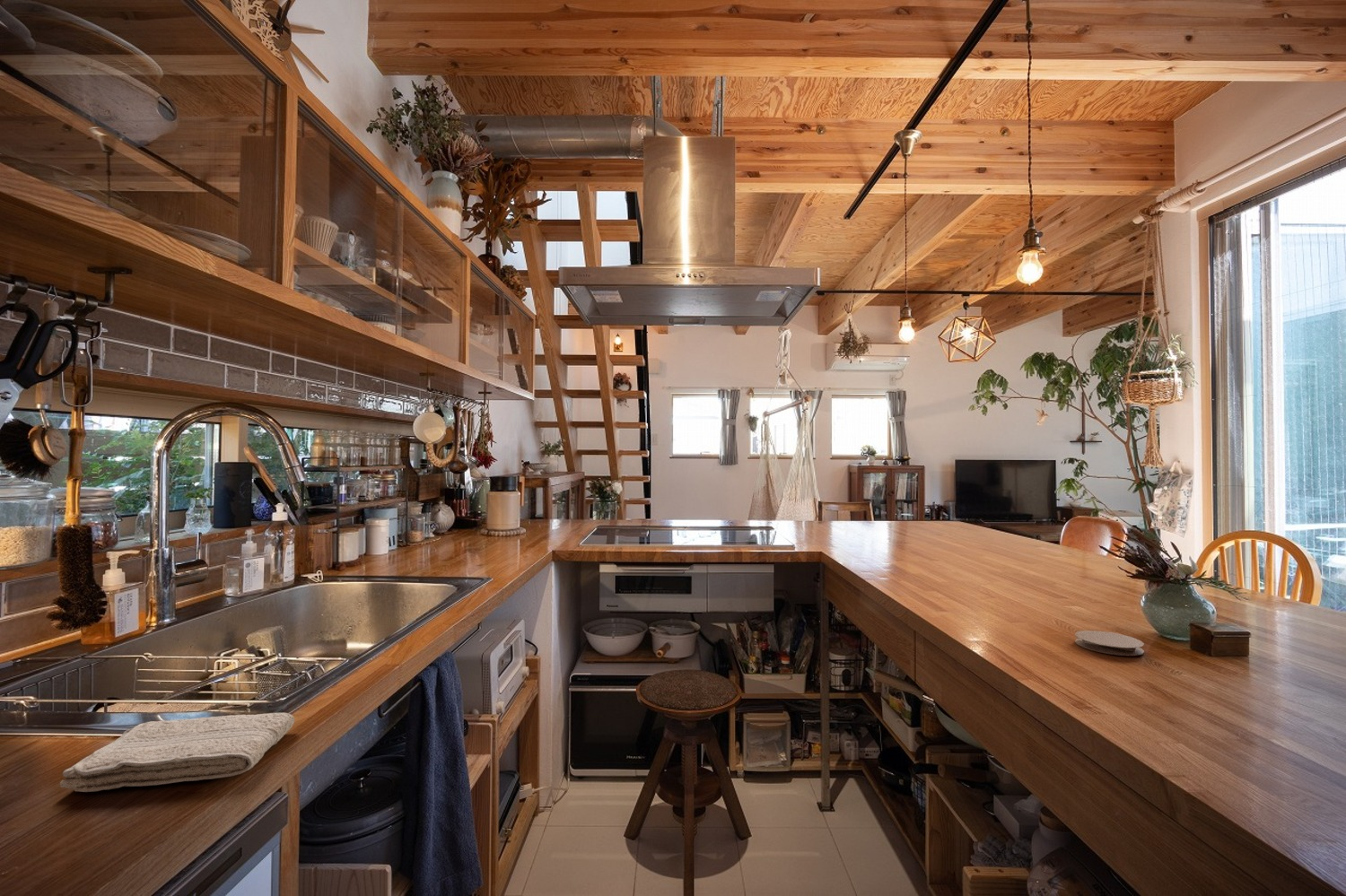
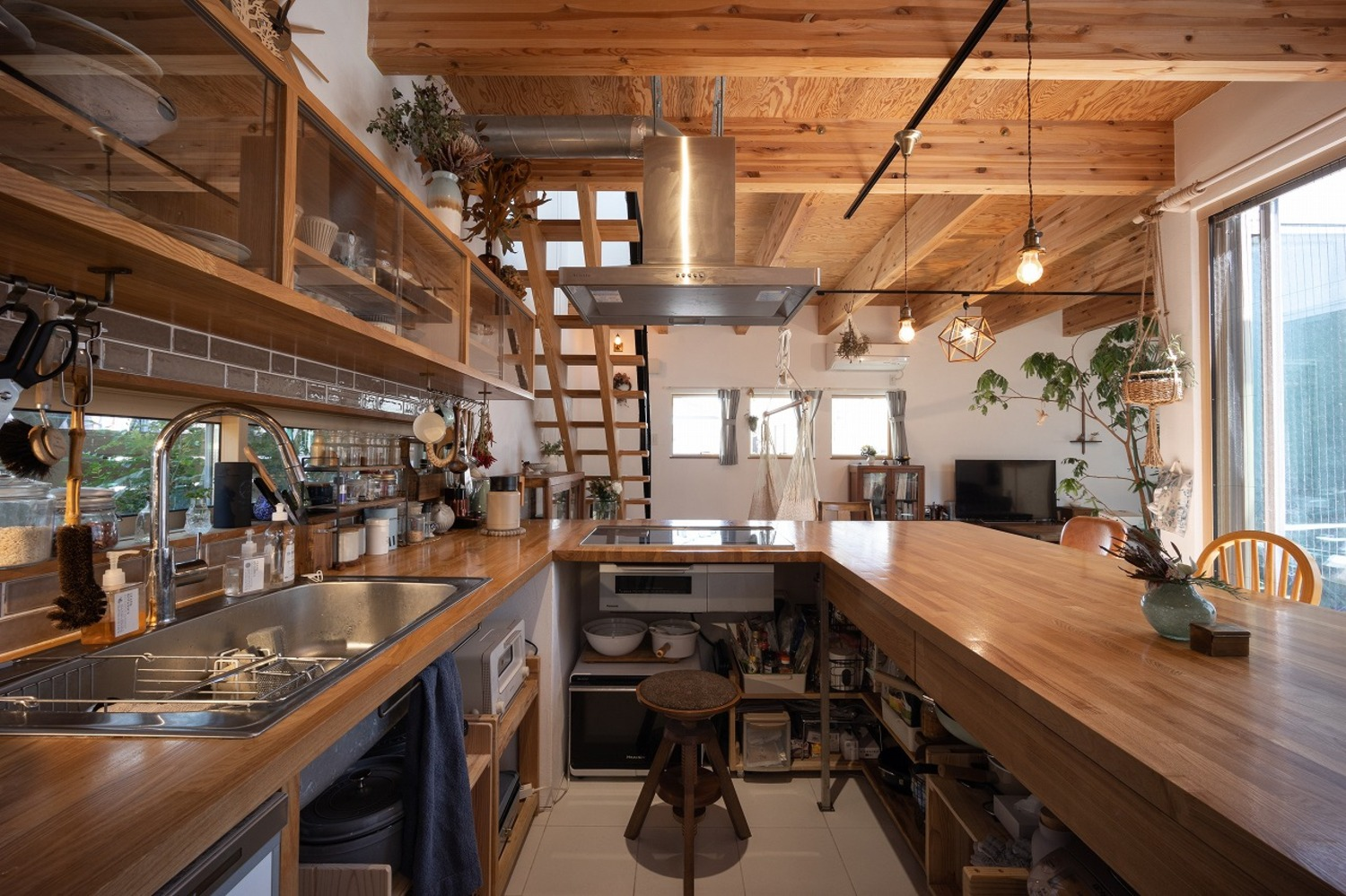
- washcloth (188, 745)
- coaster (1108, 642)
